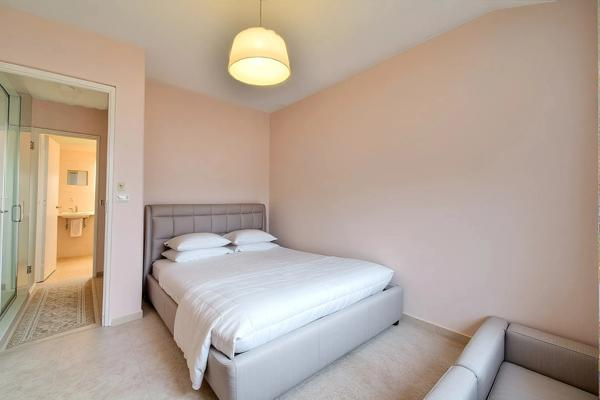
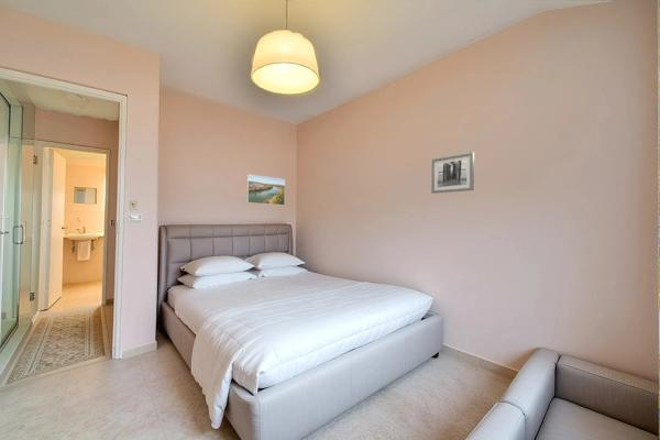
+ wall art (451, 174)
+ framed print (266, 190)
